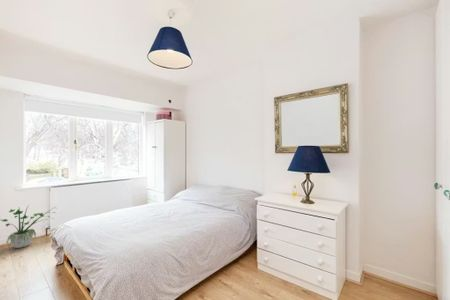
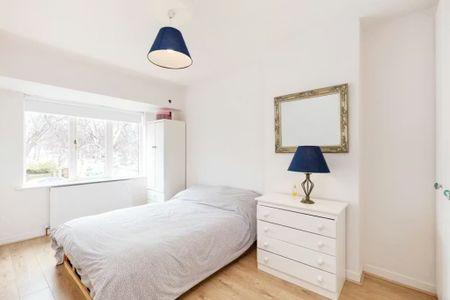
- potted plant (33, 221)
